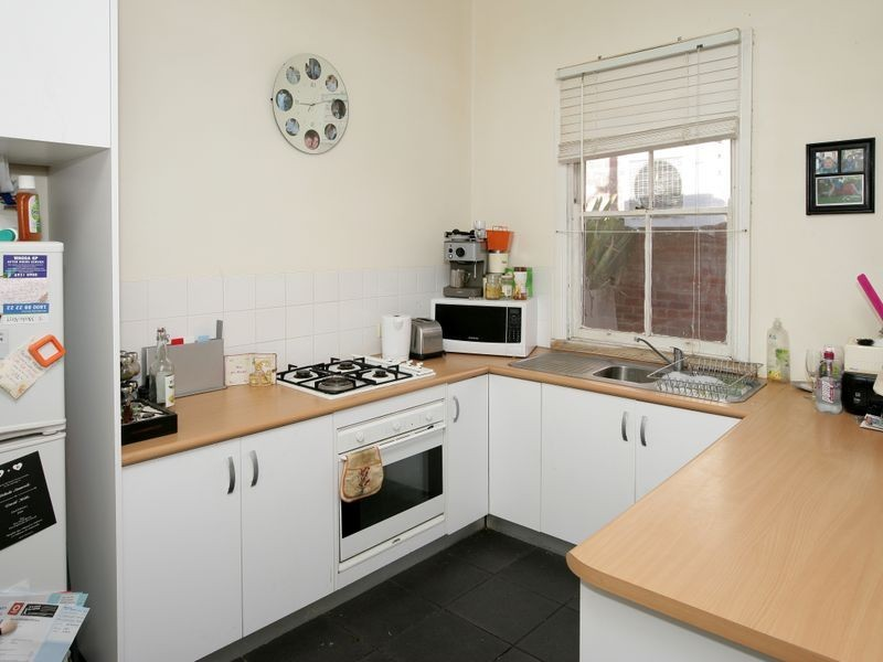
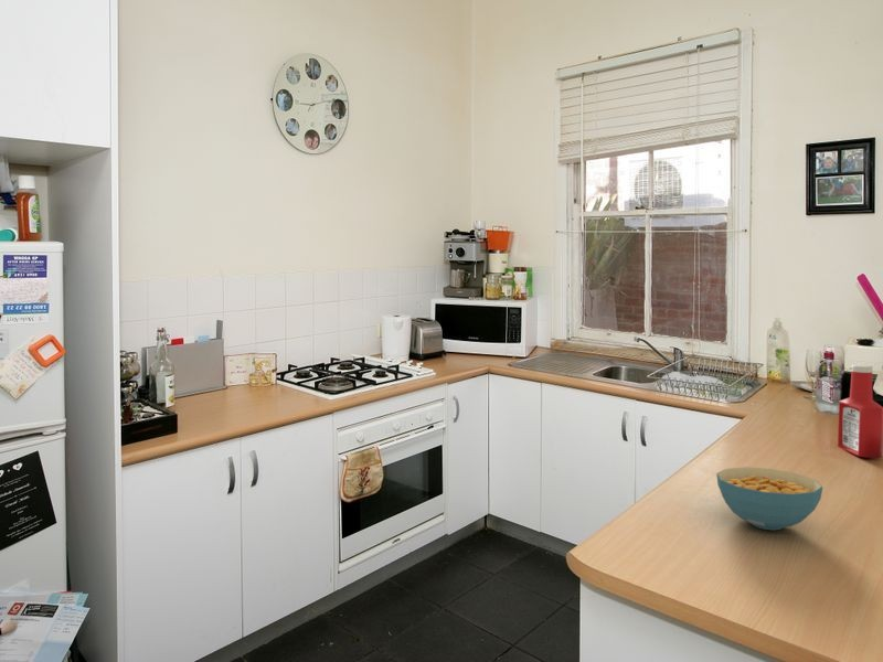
+ soap bottle (860, 408)
+ cereal bowl (767, 502)
